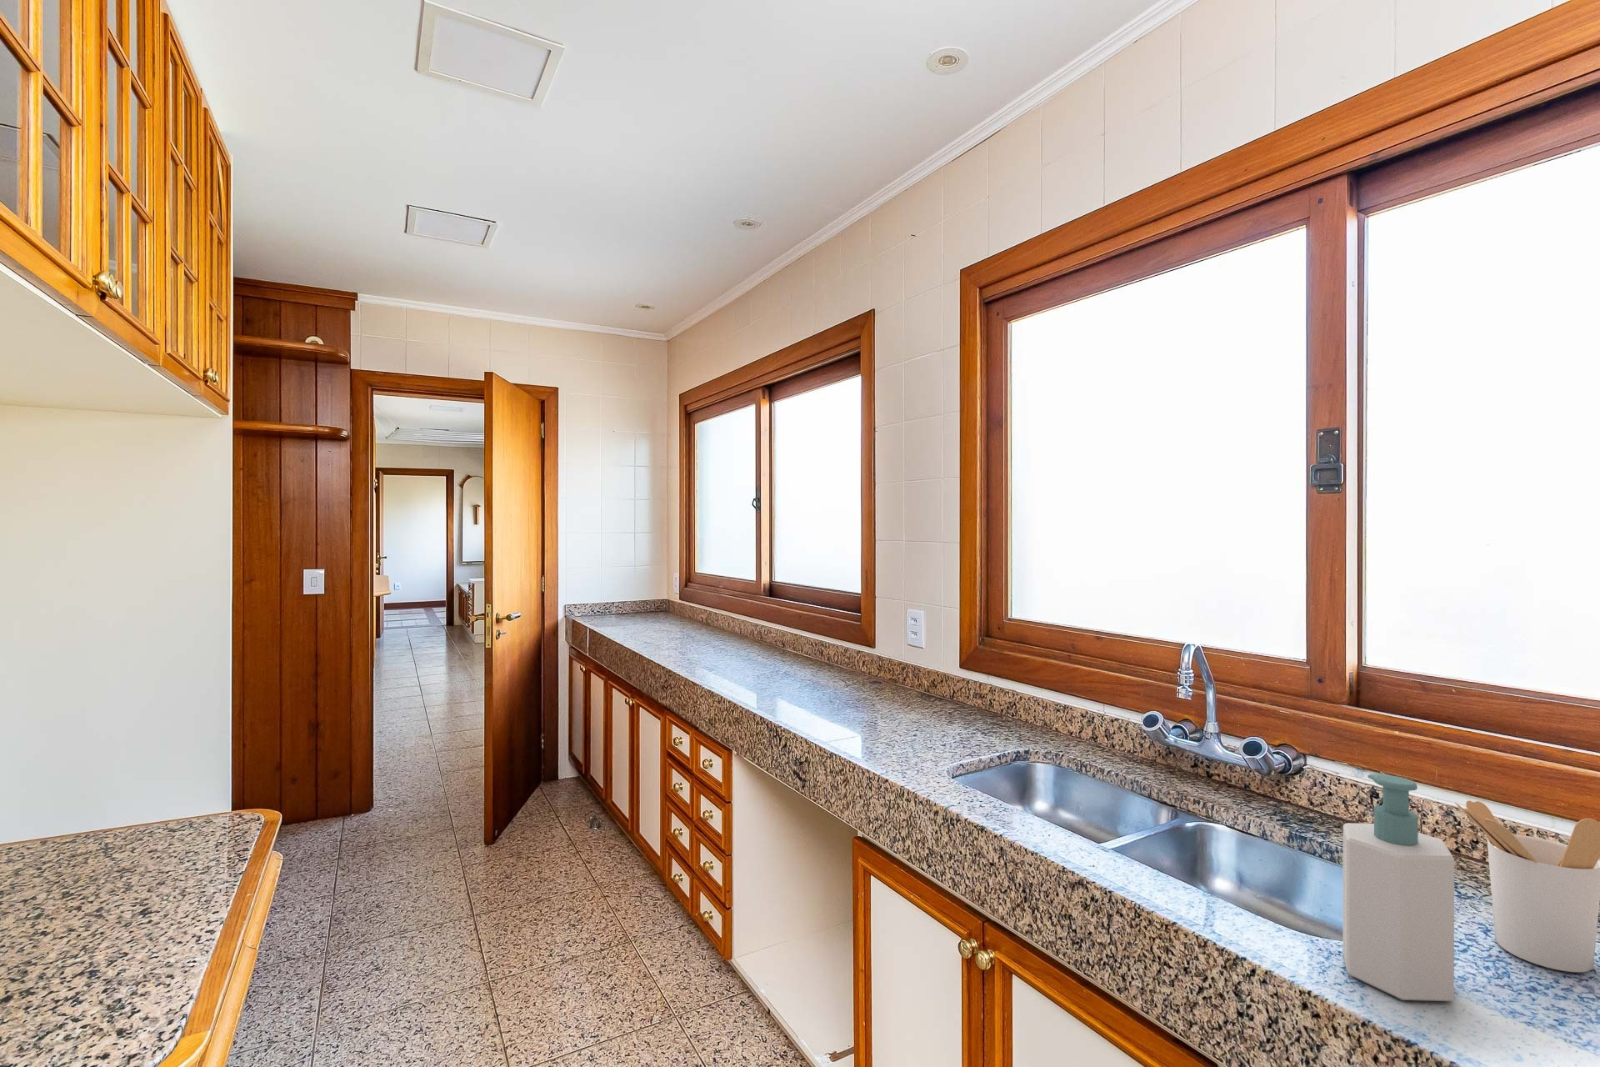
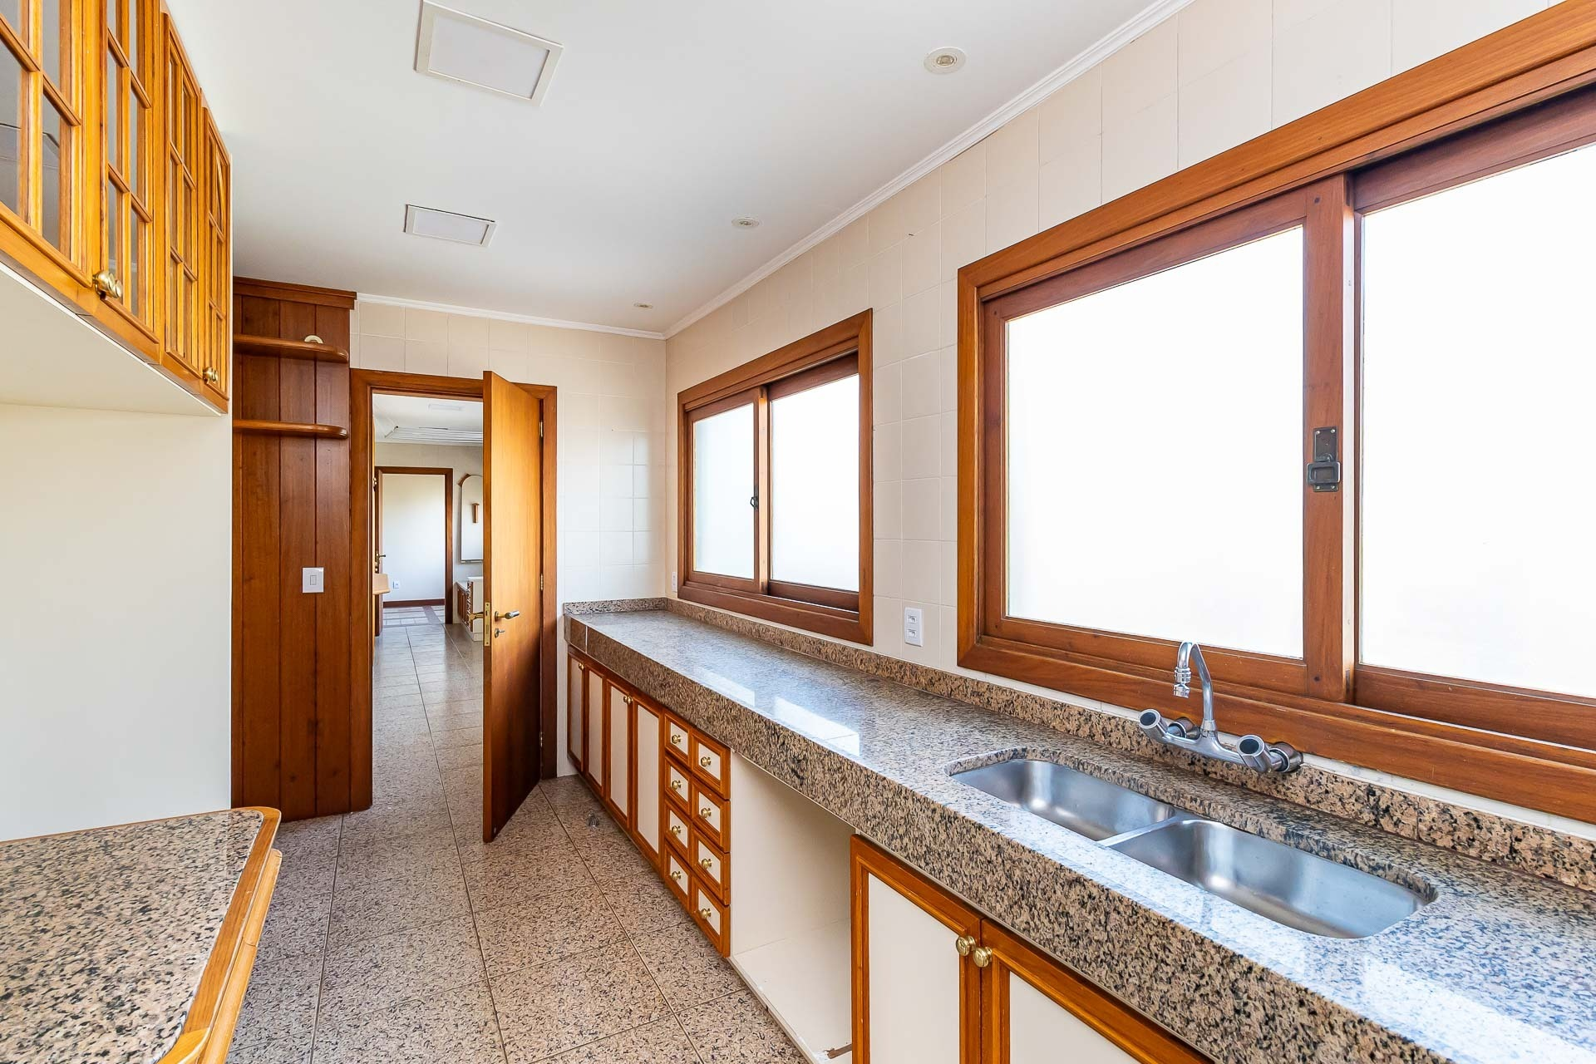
- soap bottle (1395, 878)
- utensil holder (1524, 878)
